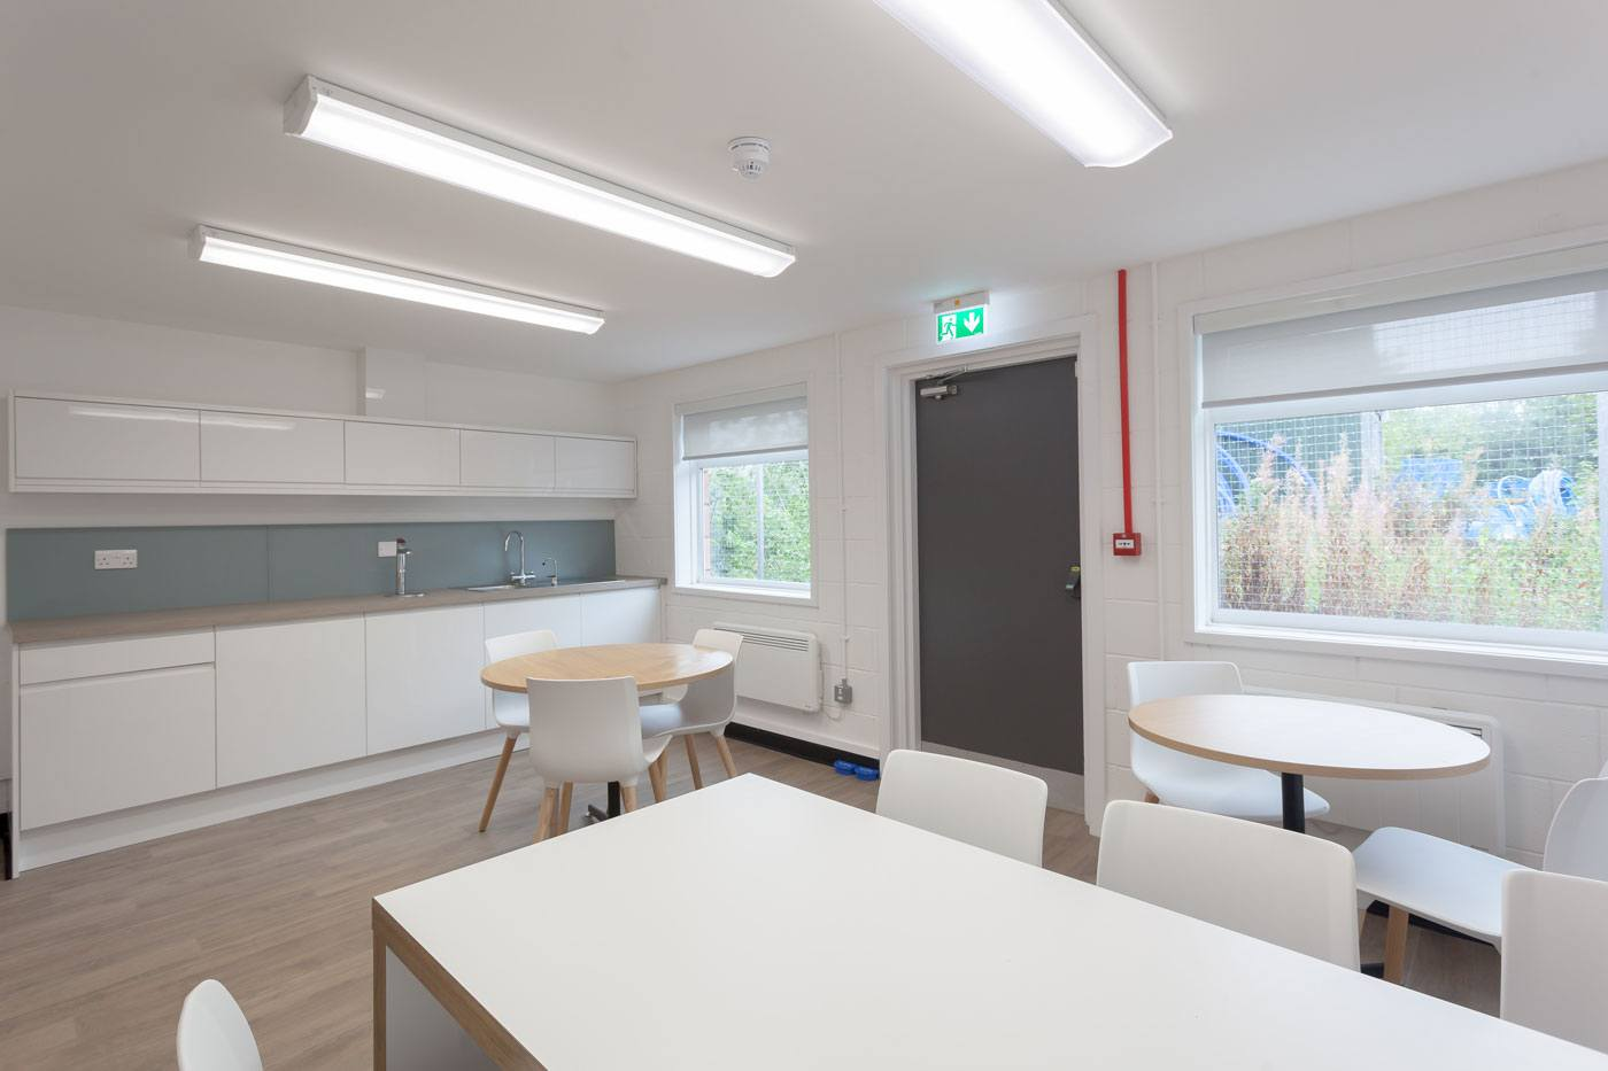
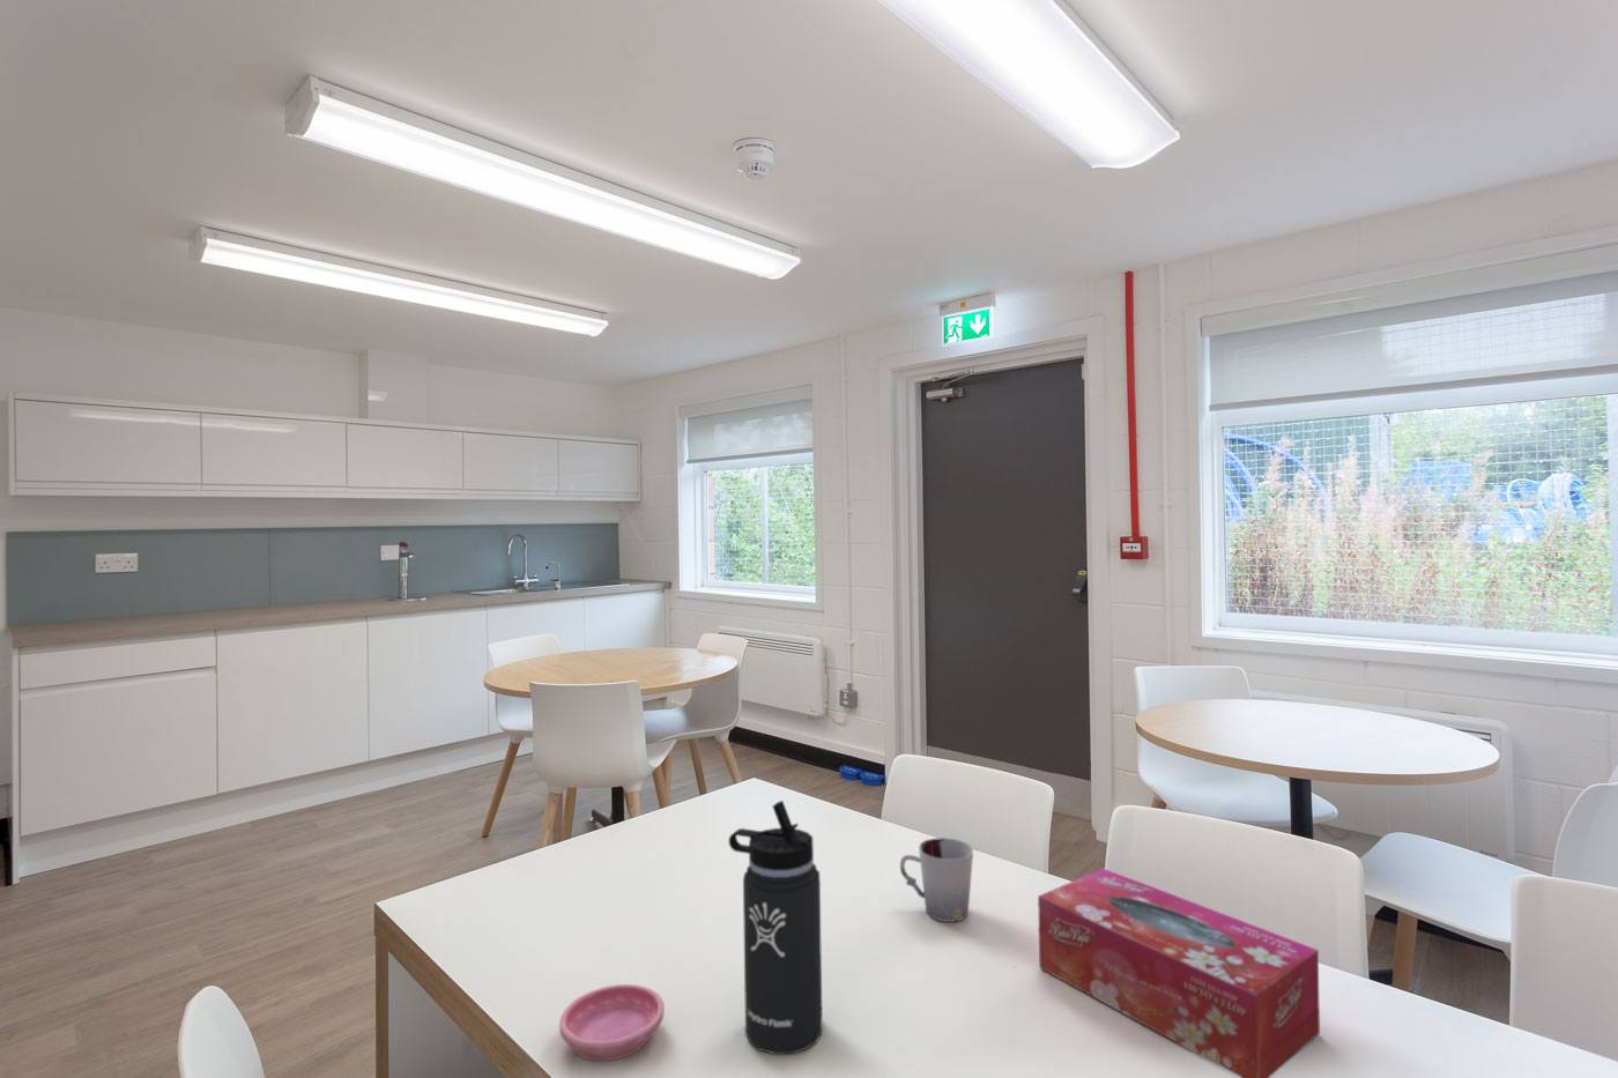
+ saucer (612, 1024)
+ cup (936, 878)
+ tissue box (1167, 959)
+ thermos bottle (774, 914)
